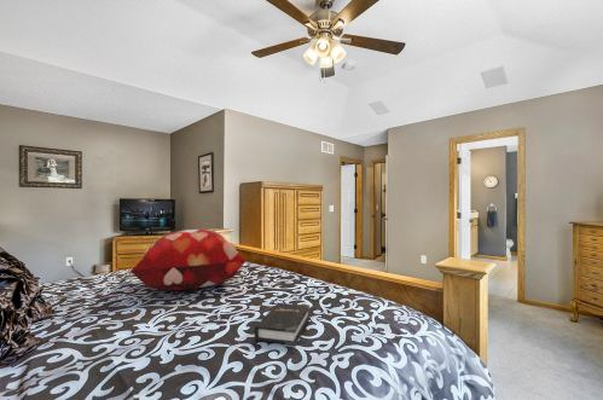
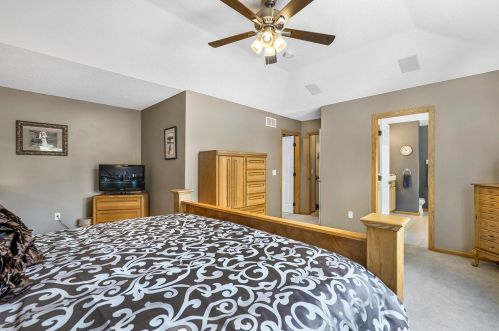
- decorative pillow (192, 256)
- hardback book (284, 320)
